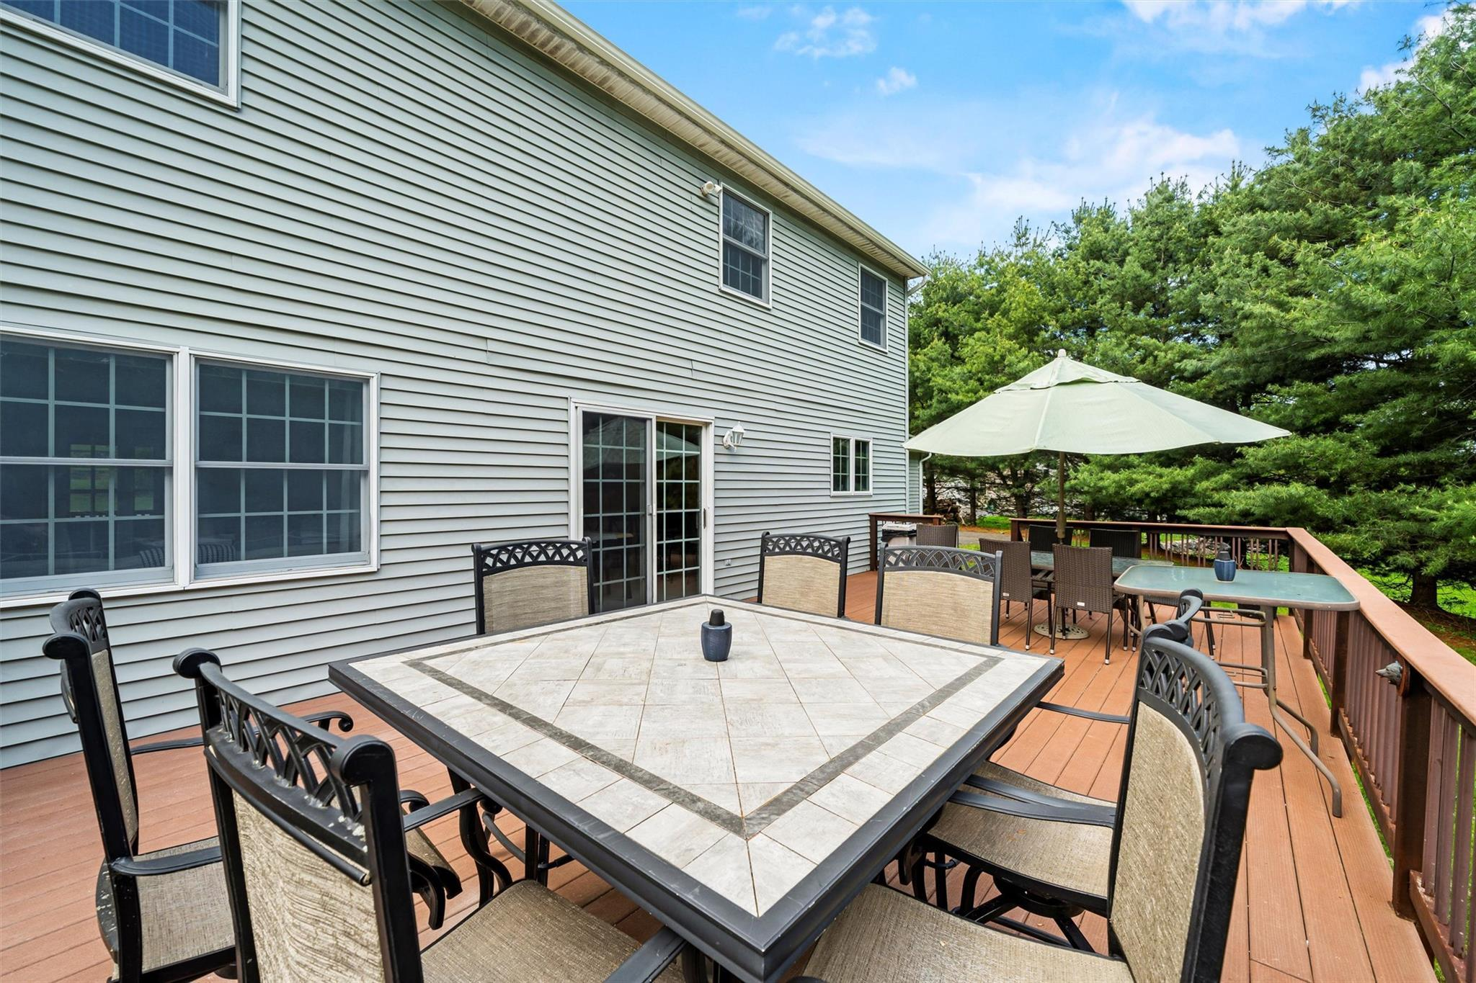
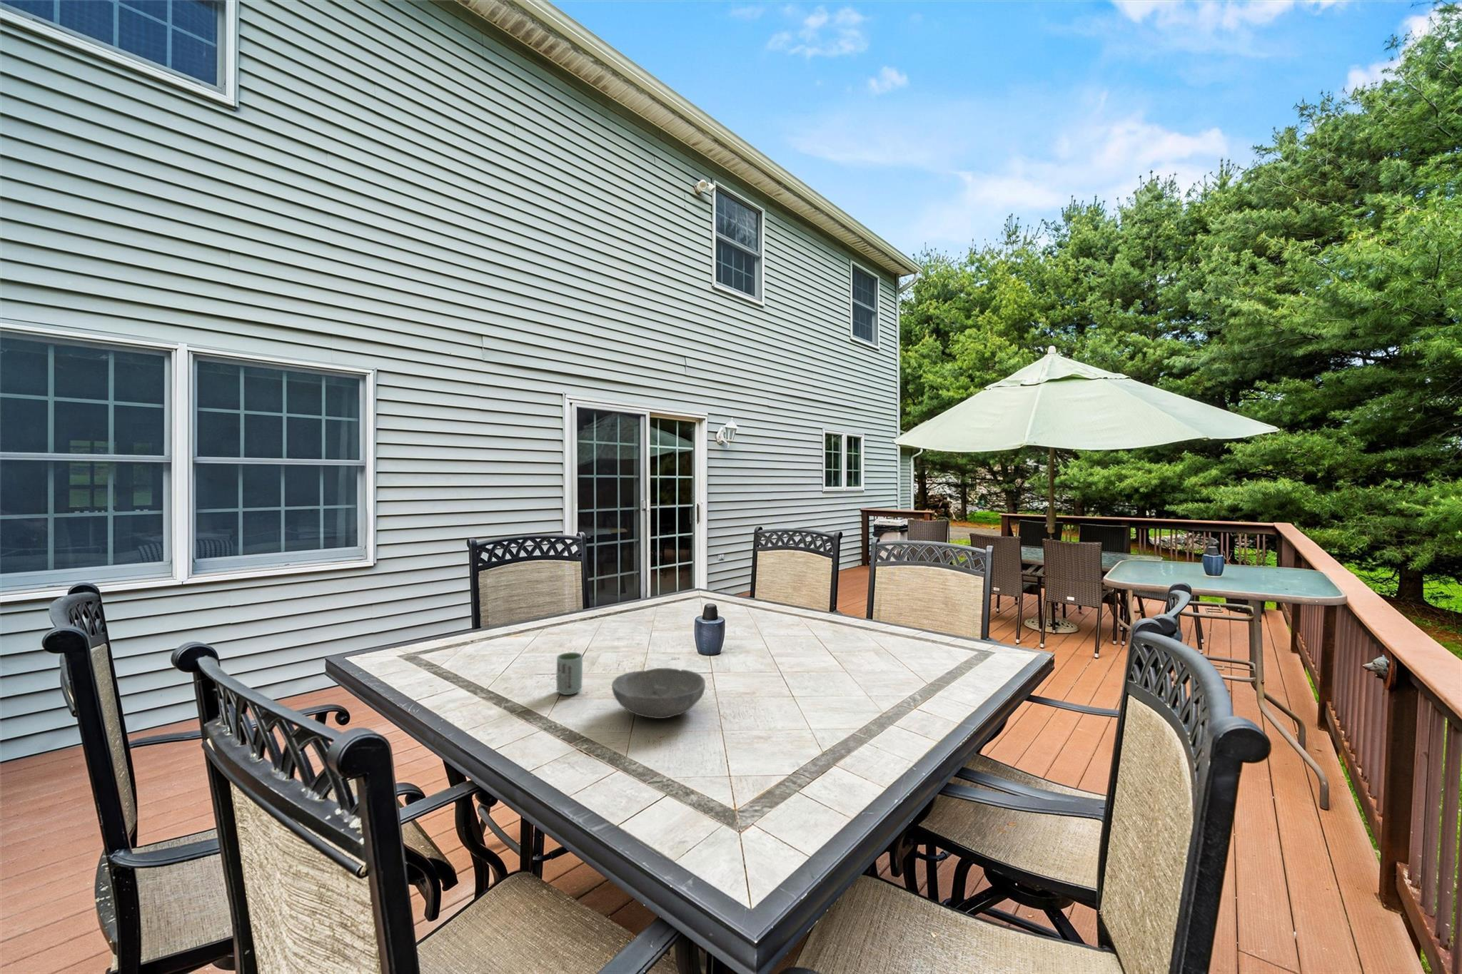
+ bowl (659, 696)
+ cup (568, 674)
